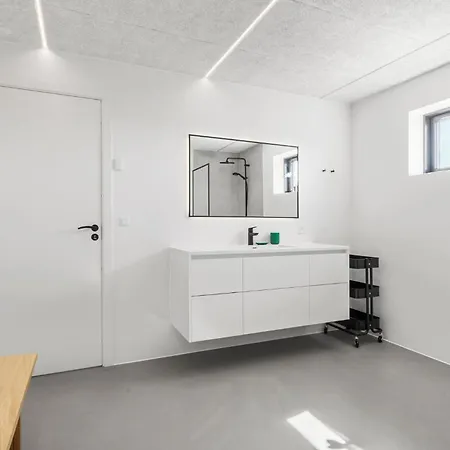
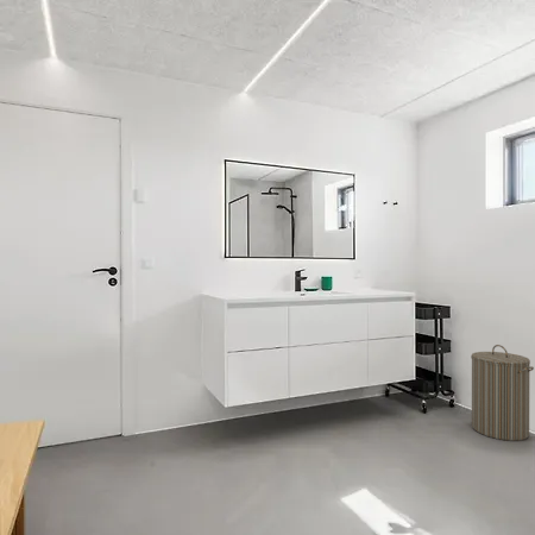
+ laundry hamper (499, 388)
